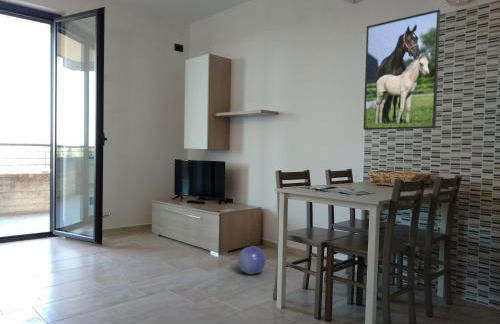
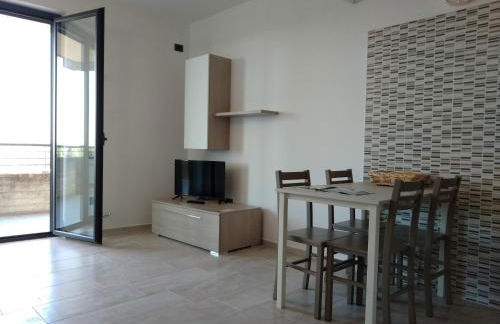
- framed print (399, 74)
- ball (251, 260)
